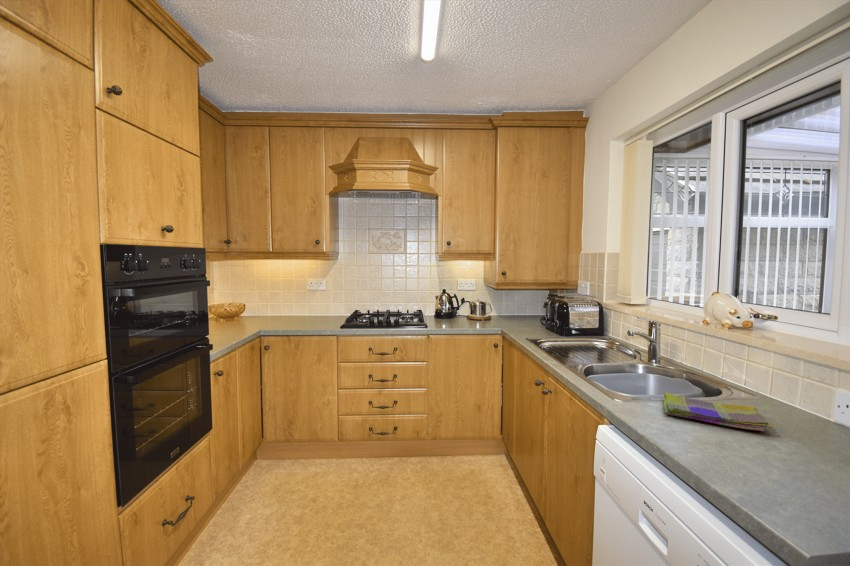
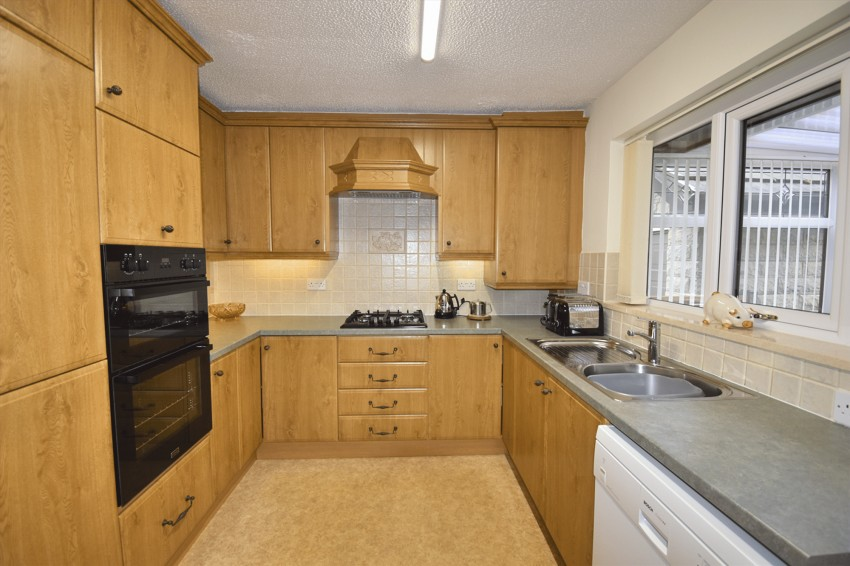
- dish towel (711, 410)
